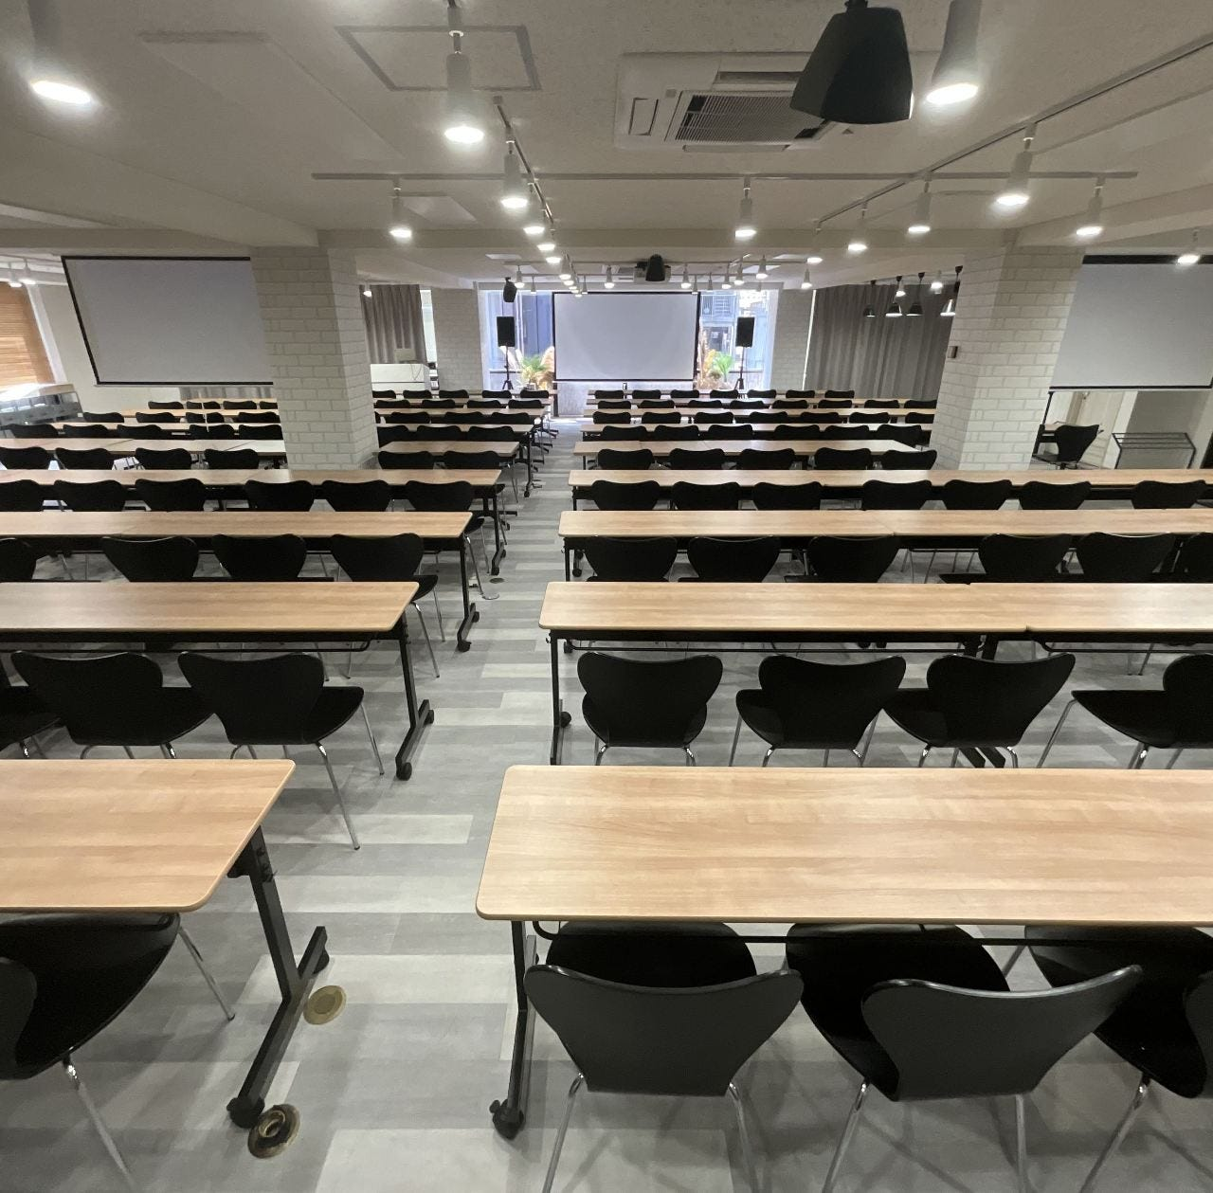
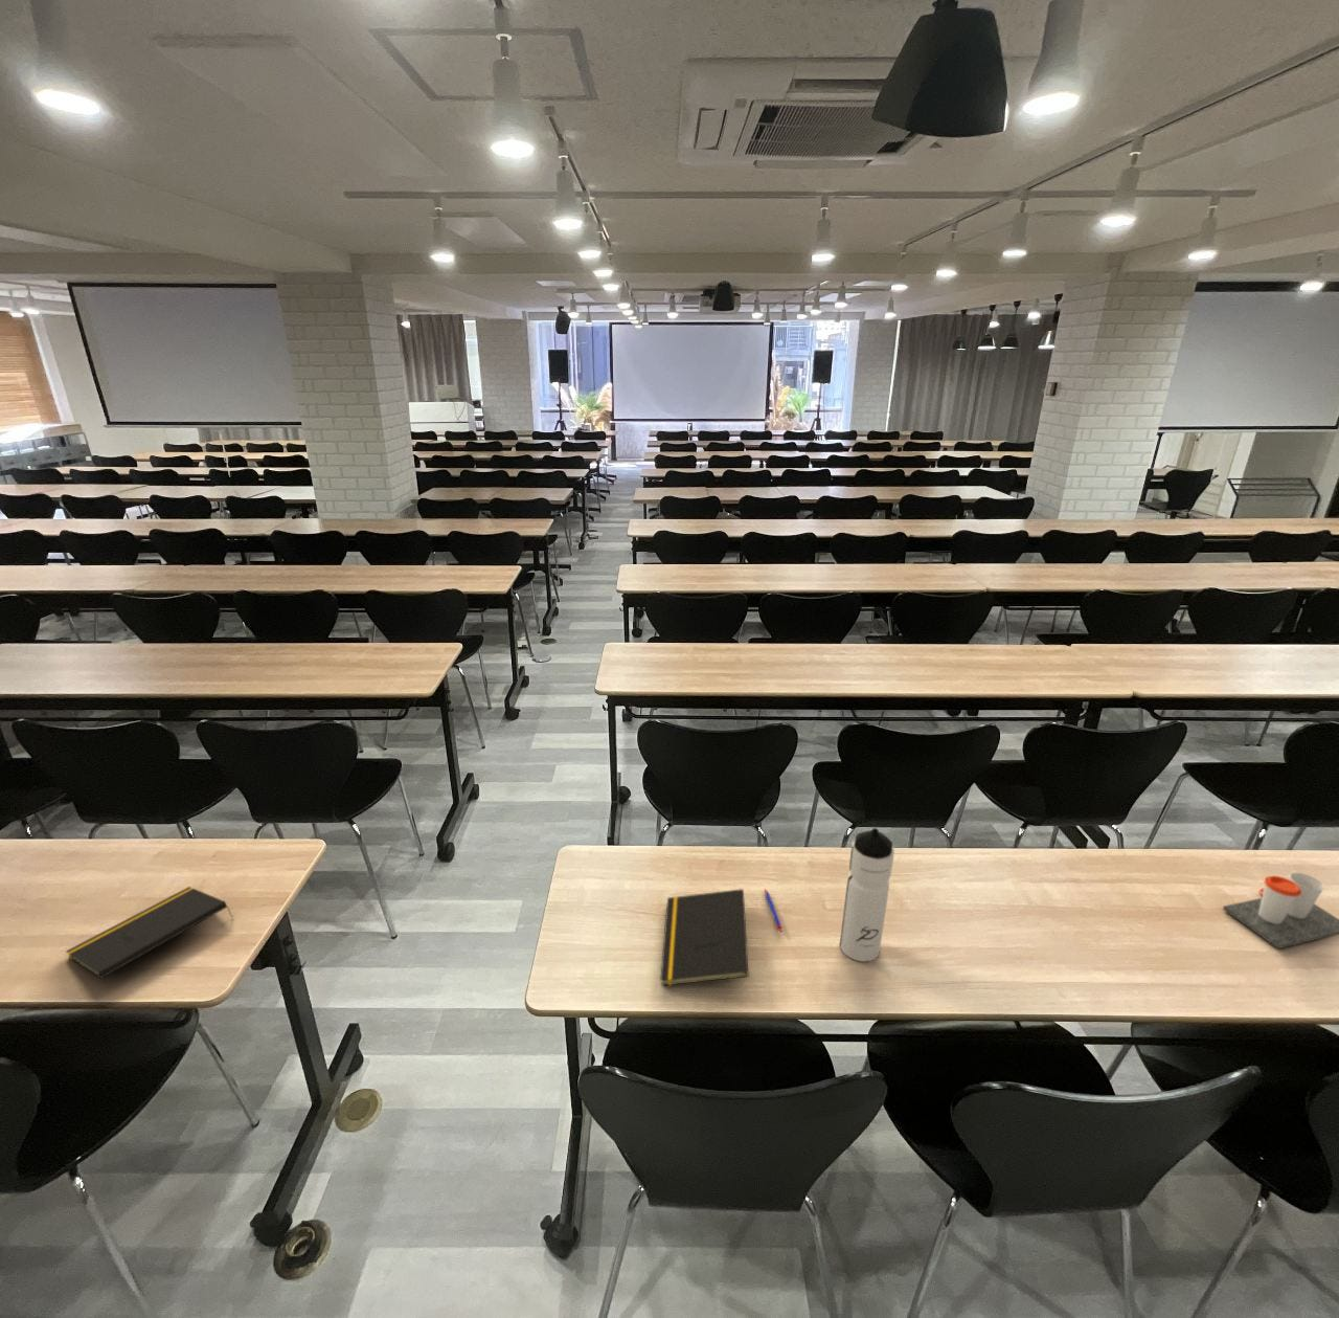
+ water bottle (866, 890)
+ cup (1286, 897)
+ notepad (704, 934)
+ notepad (148, 928)
+ pen (772, 908)
